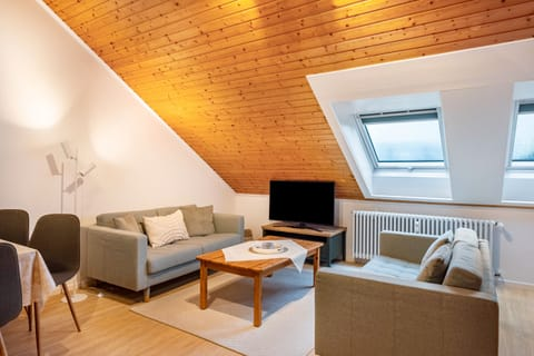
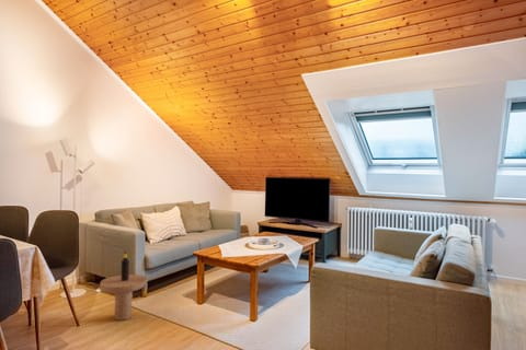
+ side table (124, 283)
